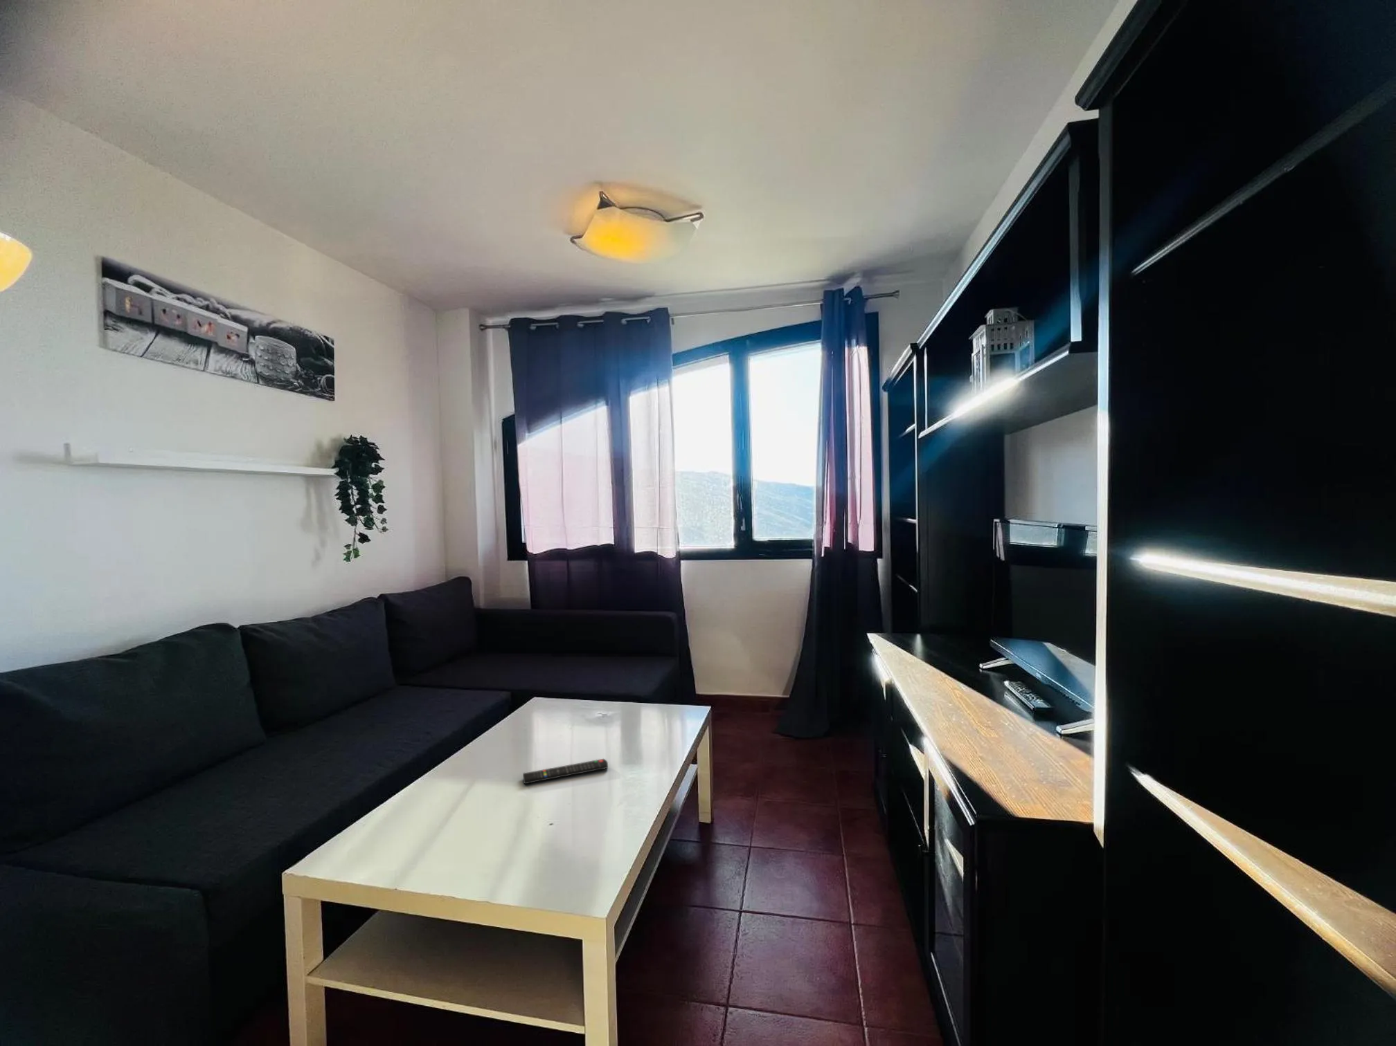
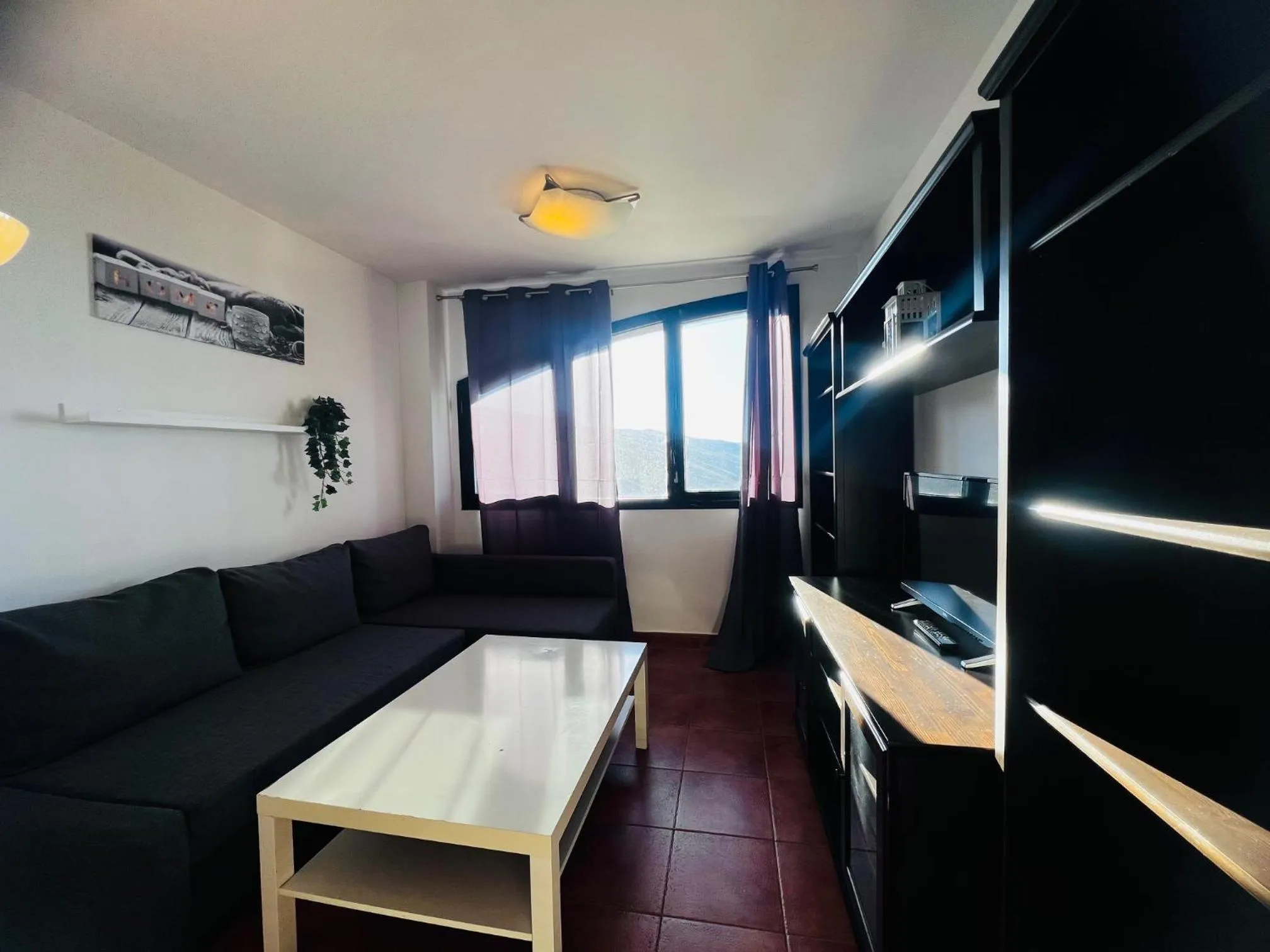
- remote control (566, 771)
